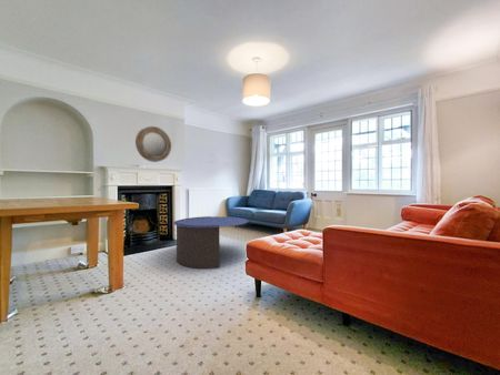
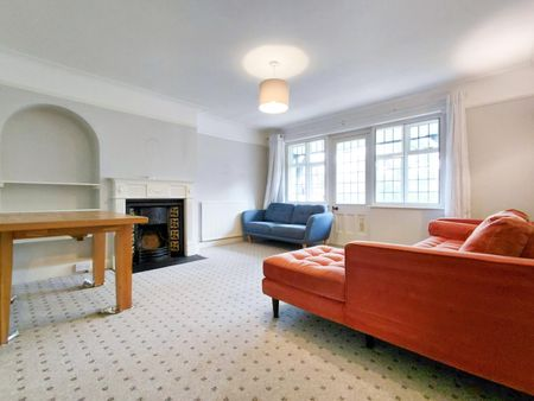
- home mirror (153, 144)
- coffee table (211, 239)
